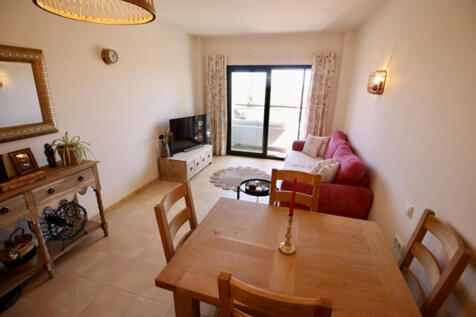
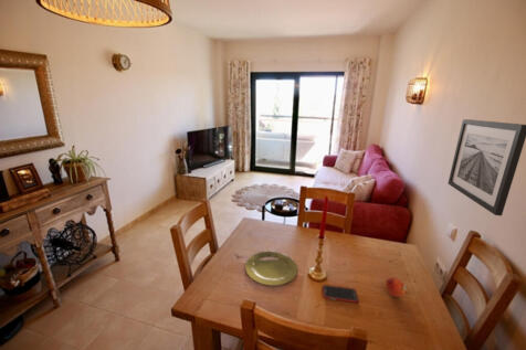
+ cell phone (339, 293)
+ fruit (394, 287)
+ wall art (480, 160)
+ plate (271, 266)
